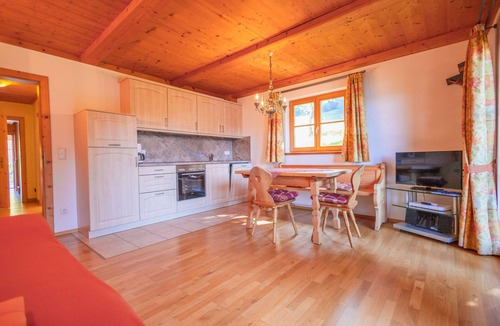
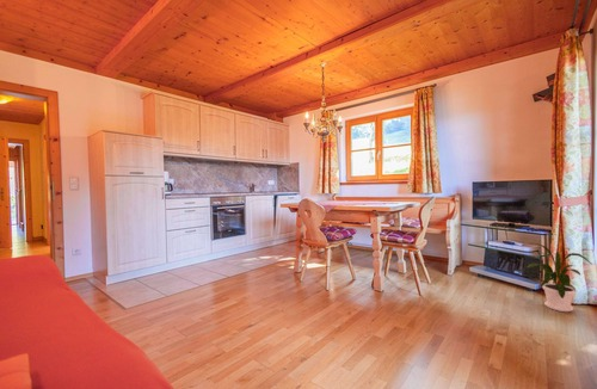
+ house plant (555, 276)
